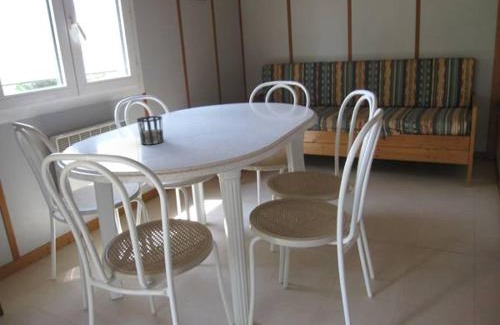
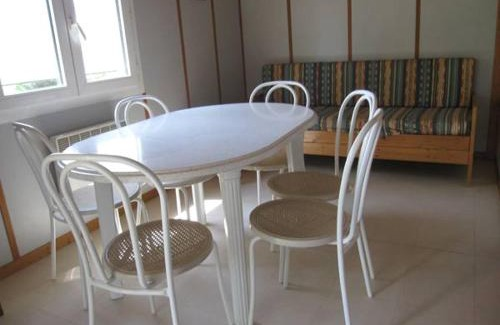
- cup (150, 130)
